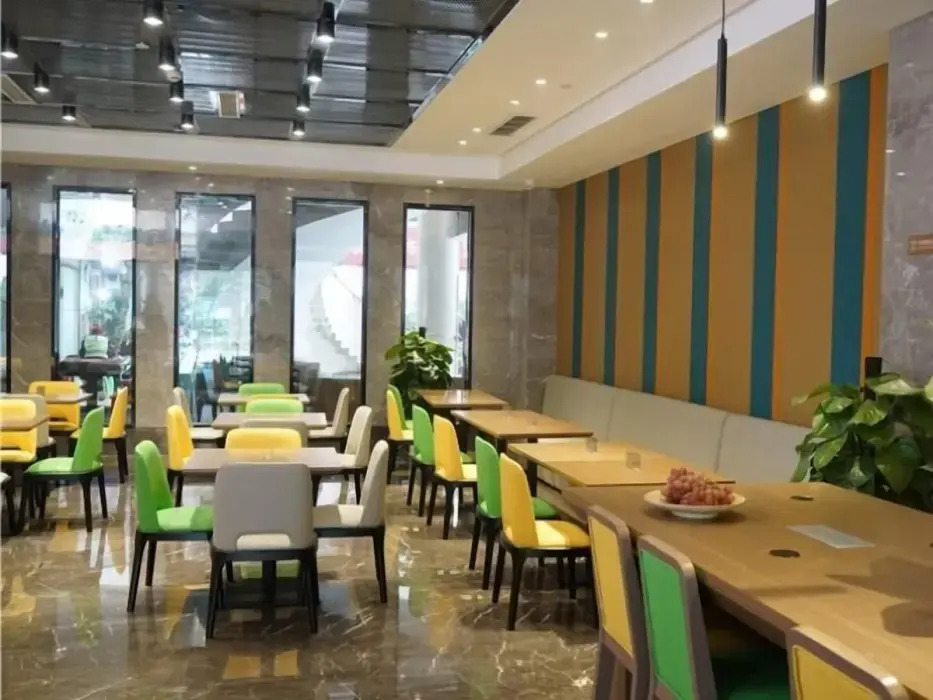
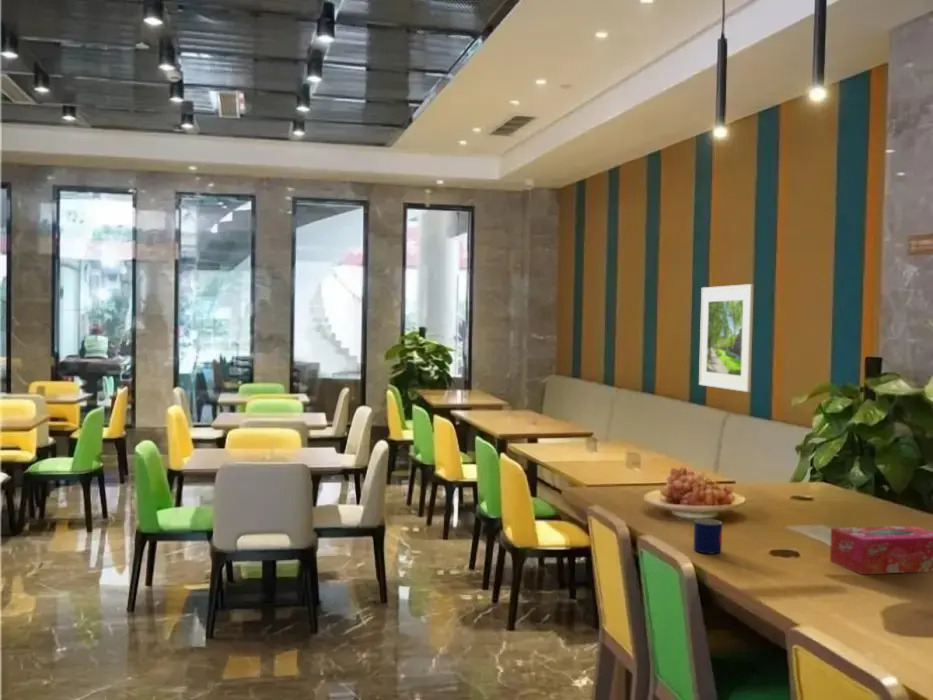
+ mug (706, 534)
+ tissue box (889, 549)
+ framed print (724, 337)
